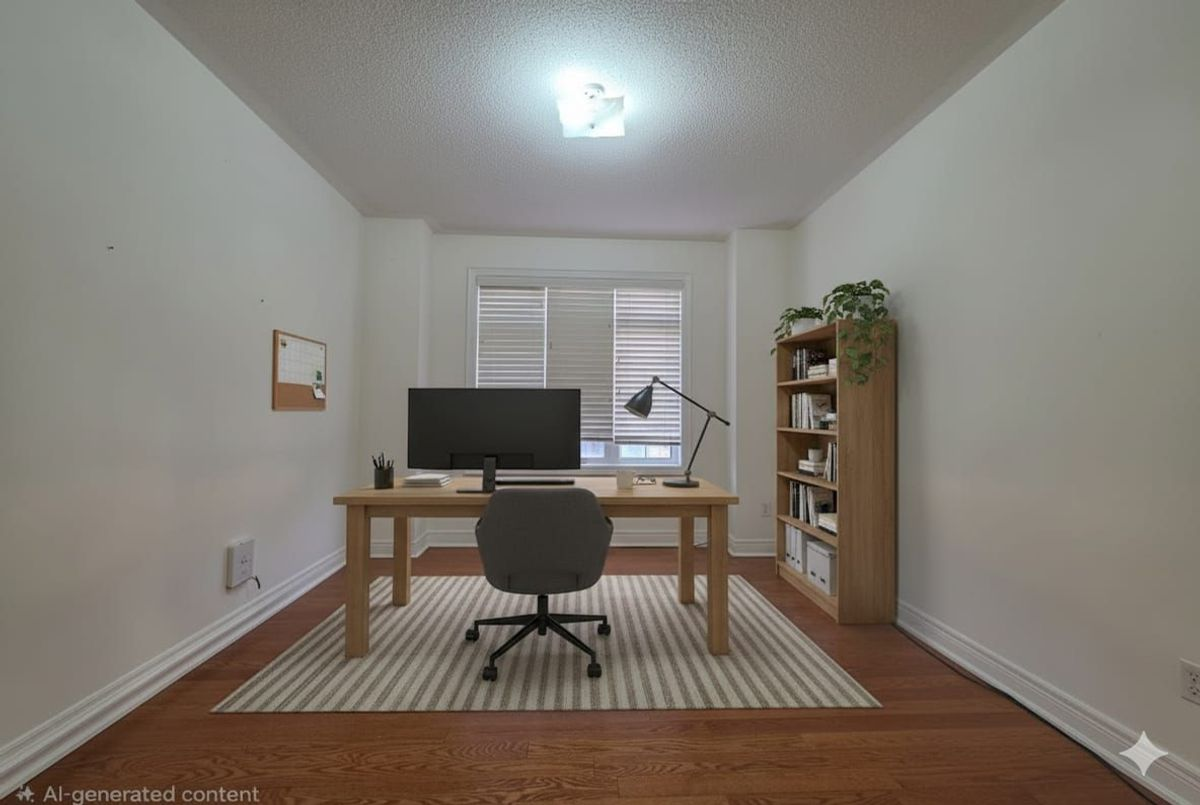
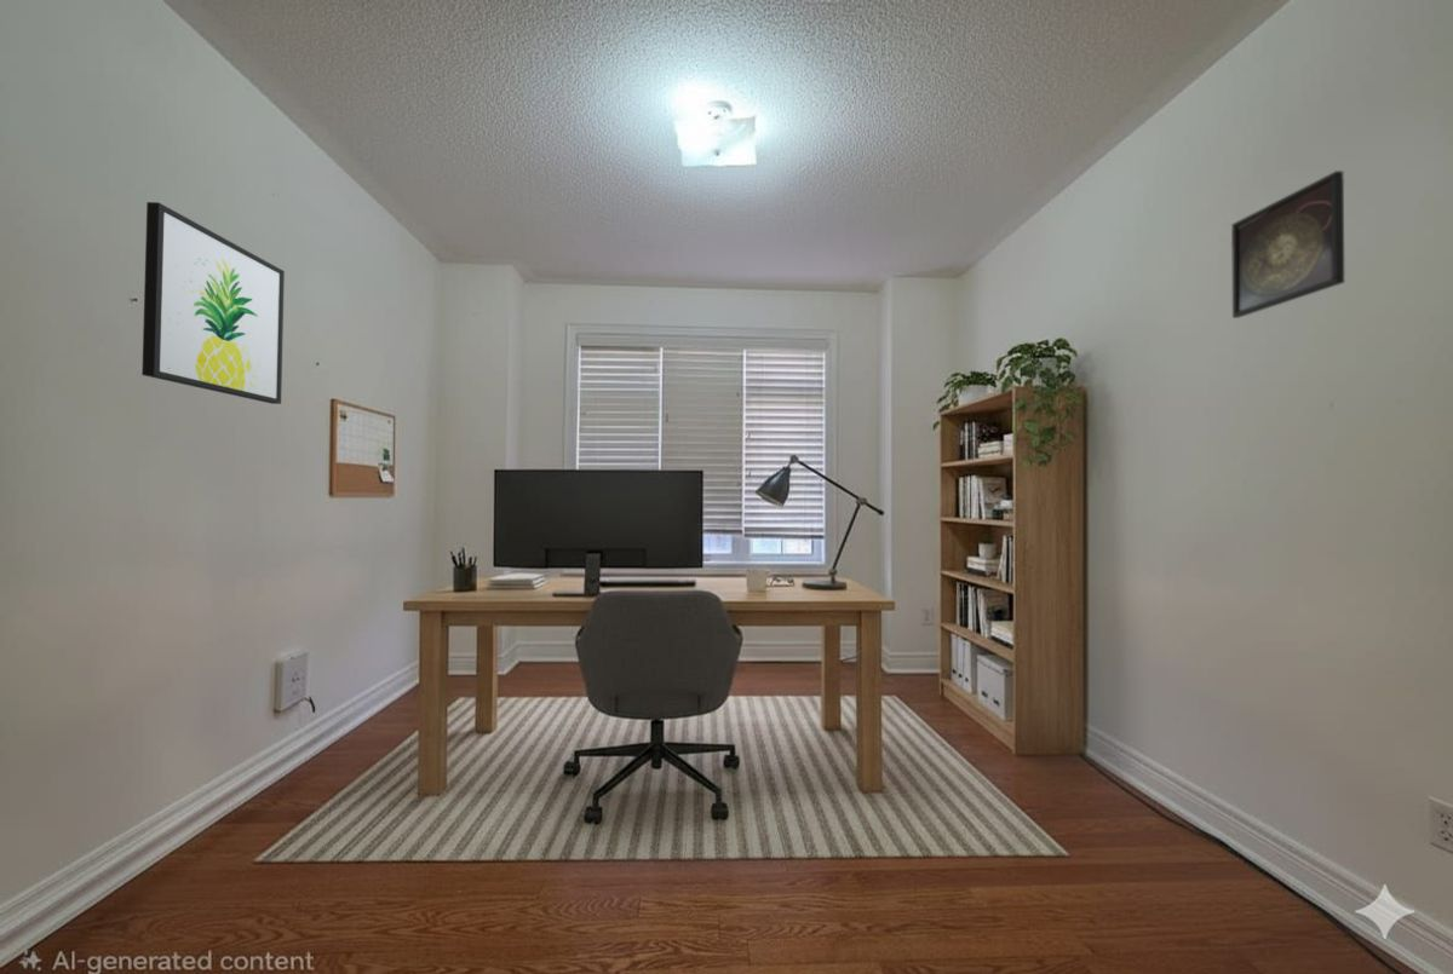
+ wall art (222, 316)
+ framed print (1282, 250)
